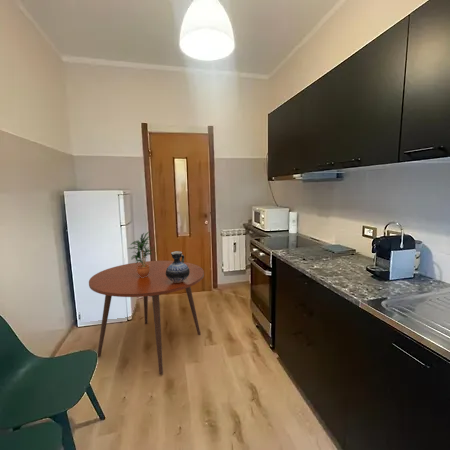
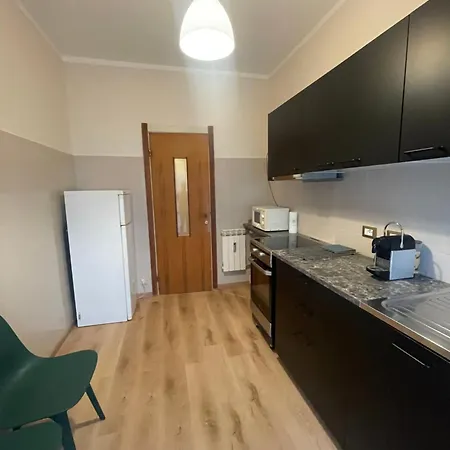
- potted plant (140, 254)
- dining table (153, 310)
- ceramic jug (177, 266)
